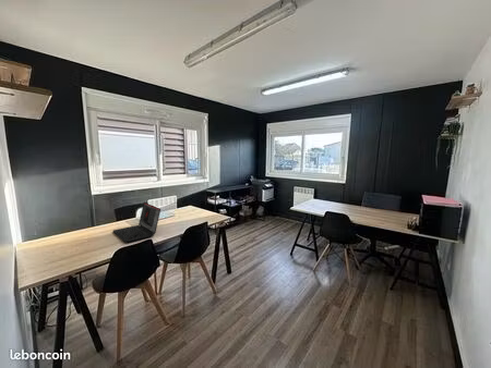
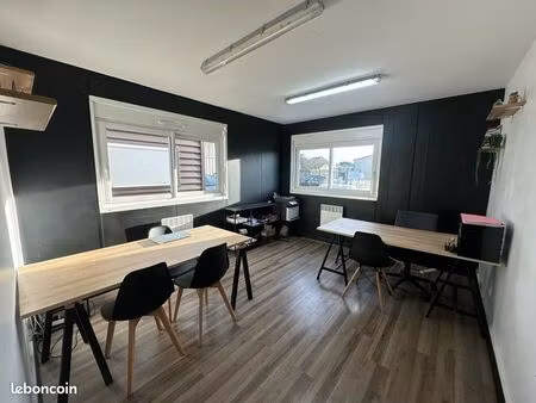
- laptop (140, 220)
